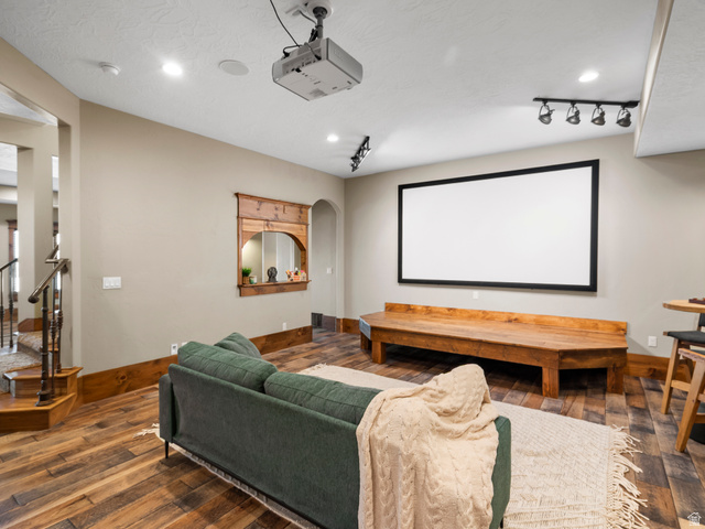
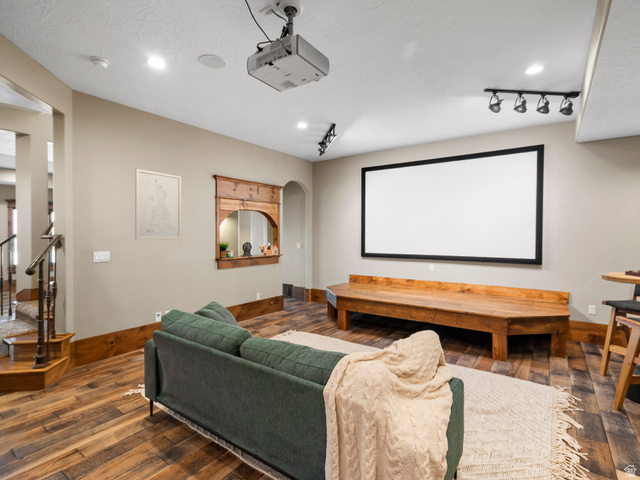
+ wall art (159, 206)
